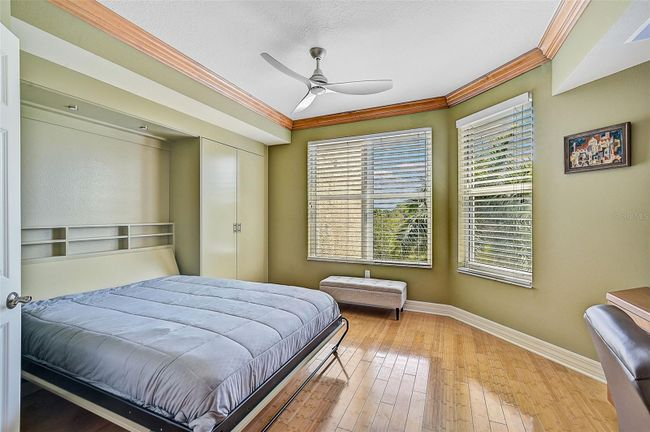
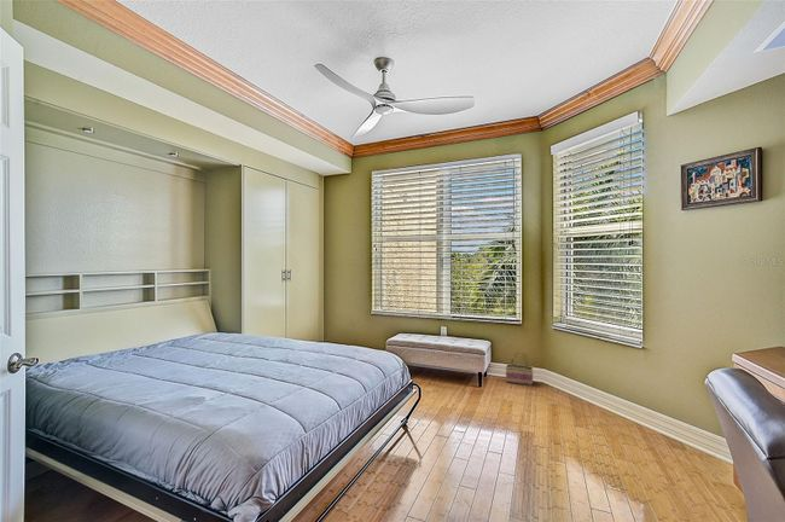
+ basket (519, 367)
